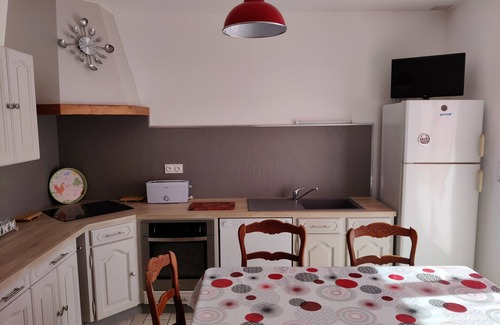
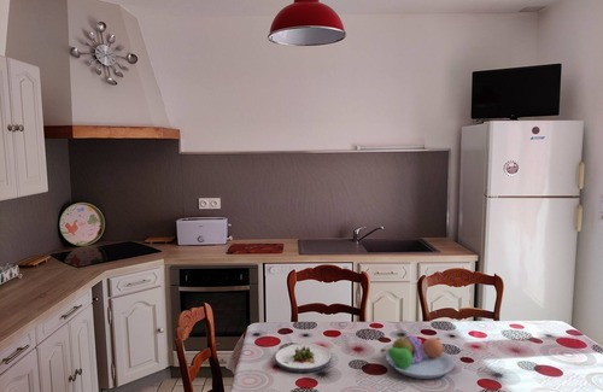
+ fruit bowl (416, 352)
+ salad plate (303, 353)
